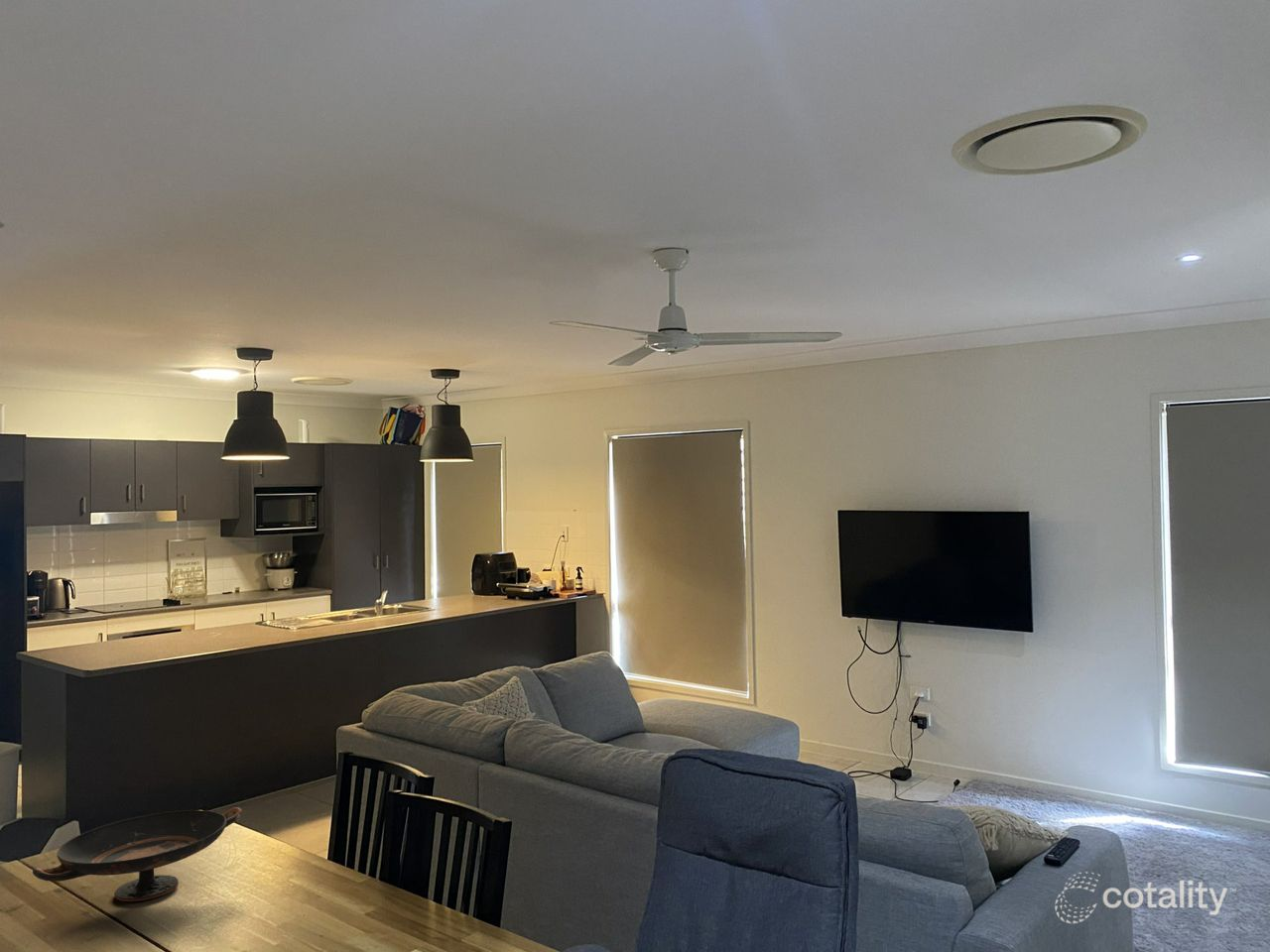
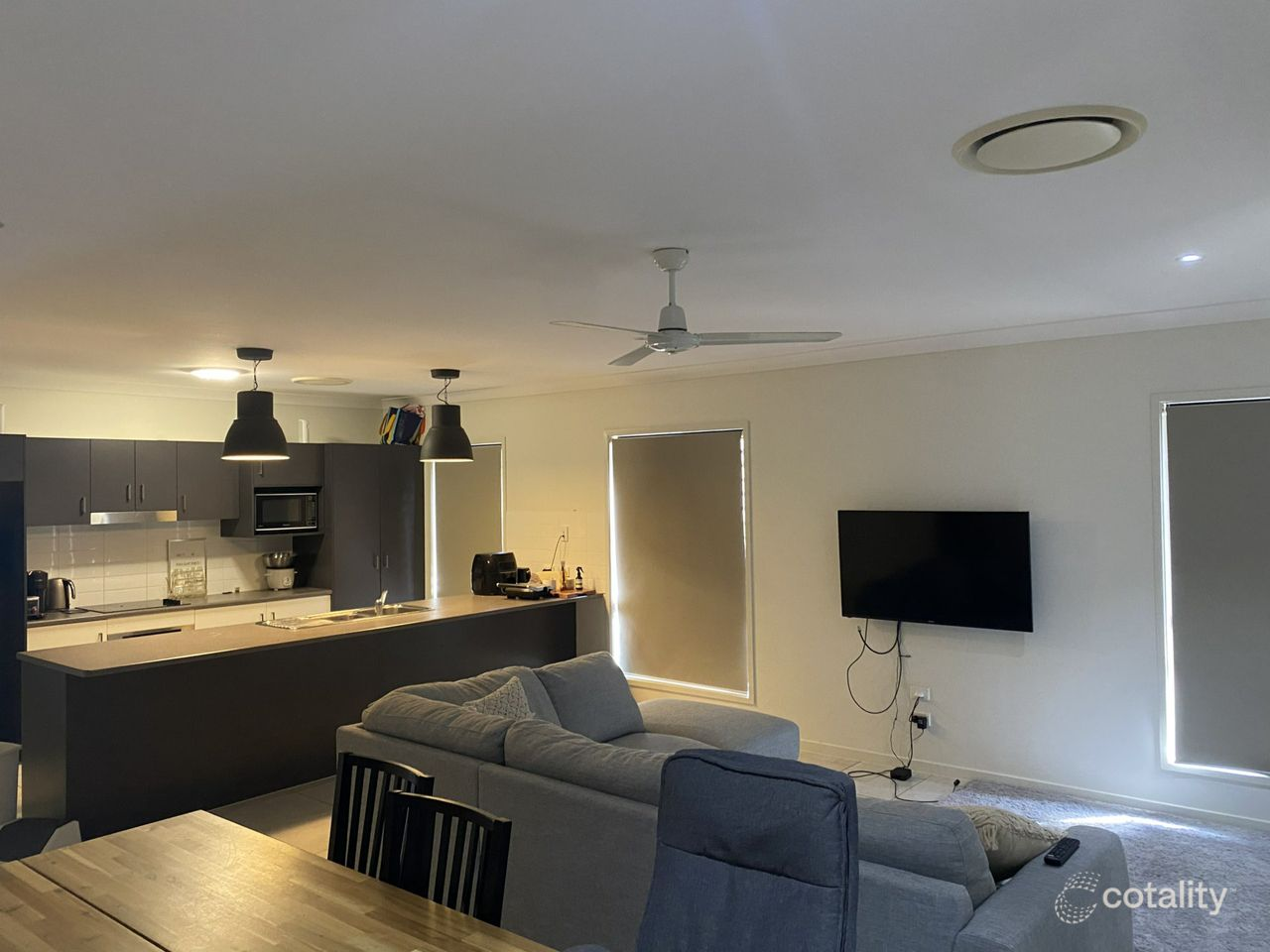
- decorative bowl (146, 860)
